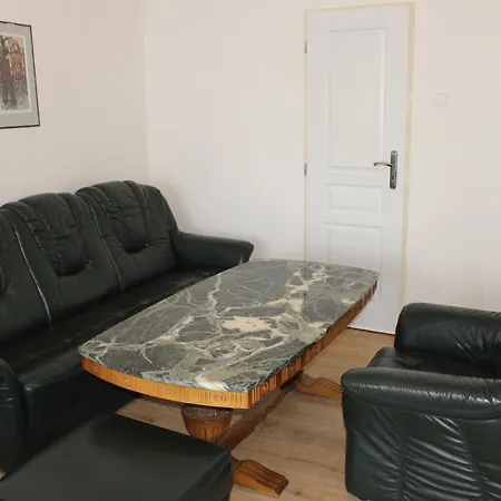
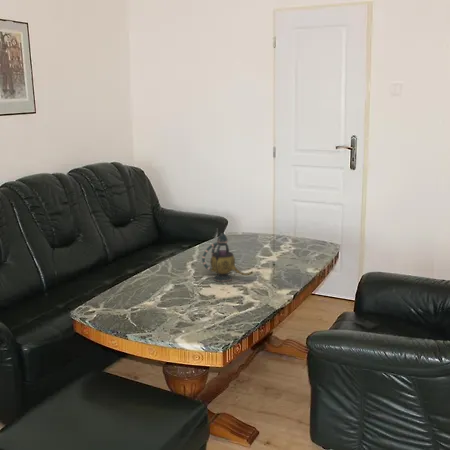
+ teapot (229, 256)
